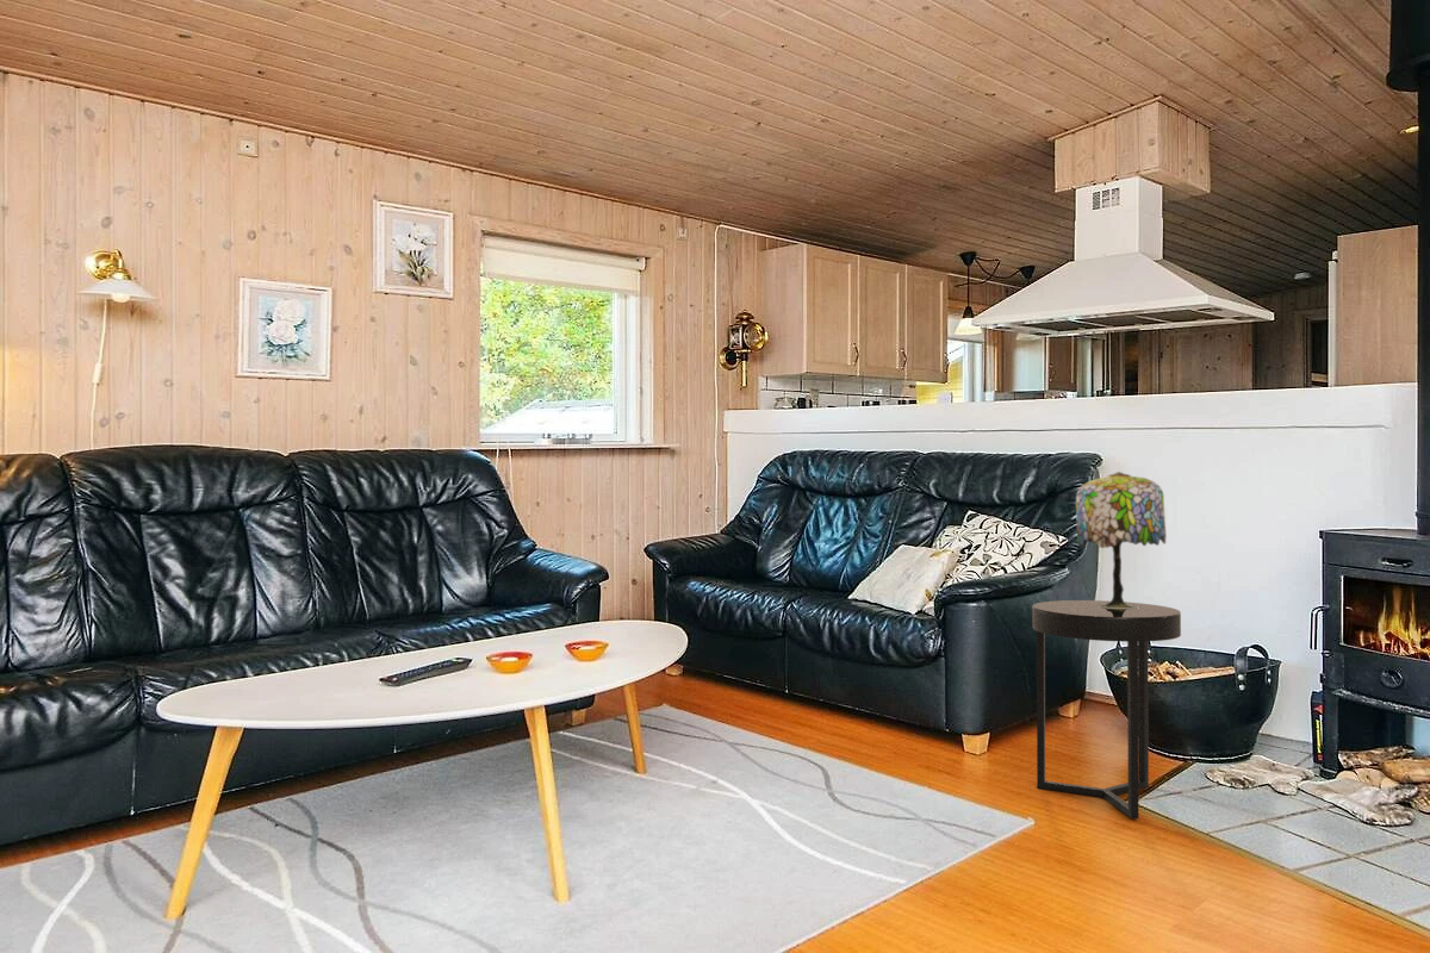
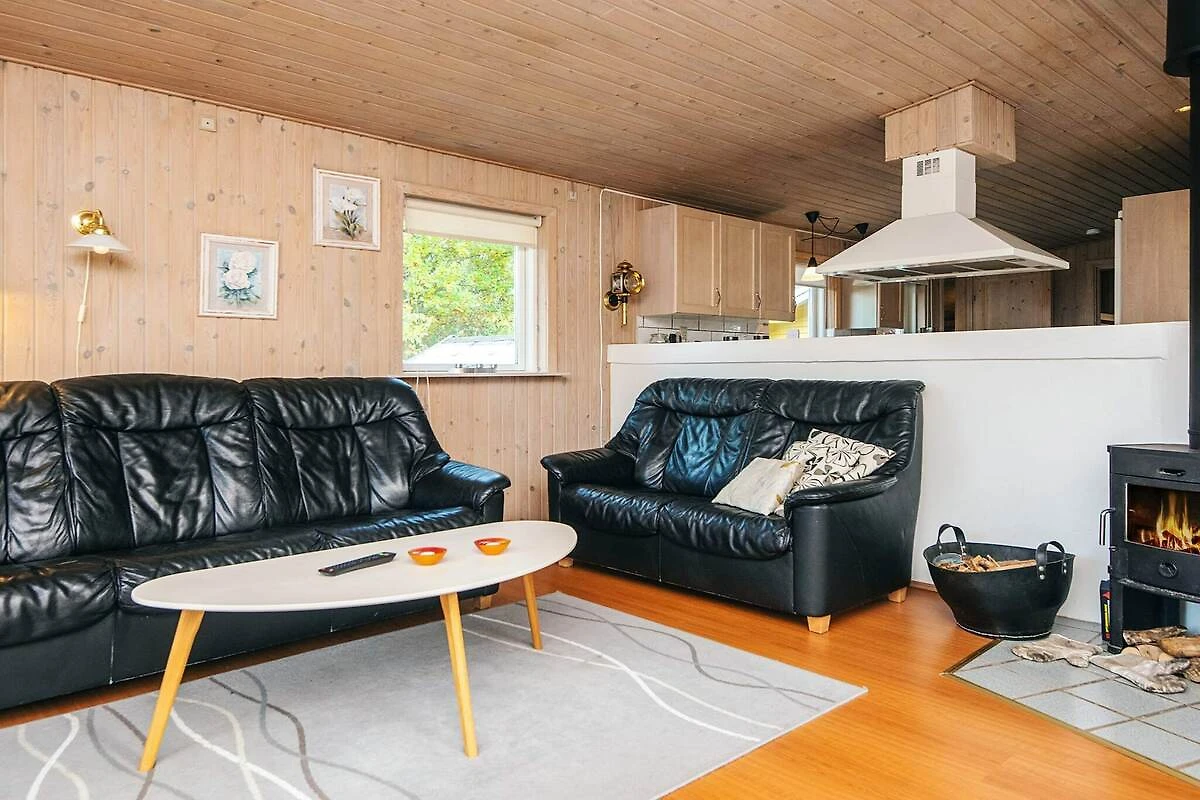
- table lamp (1120, 538)
- side table (1127, 702)
